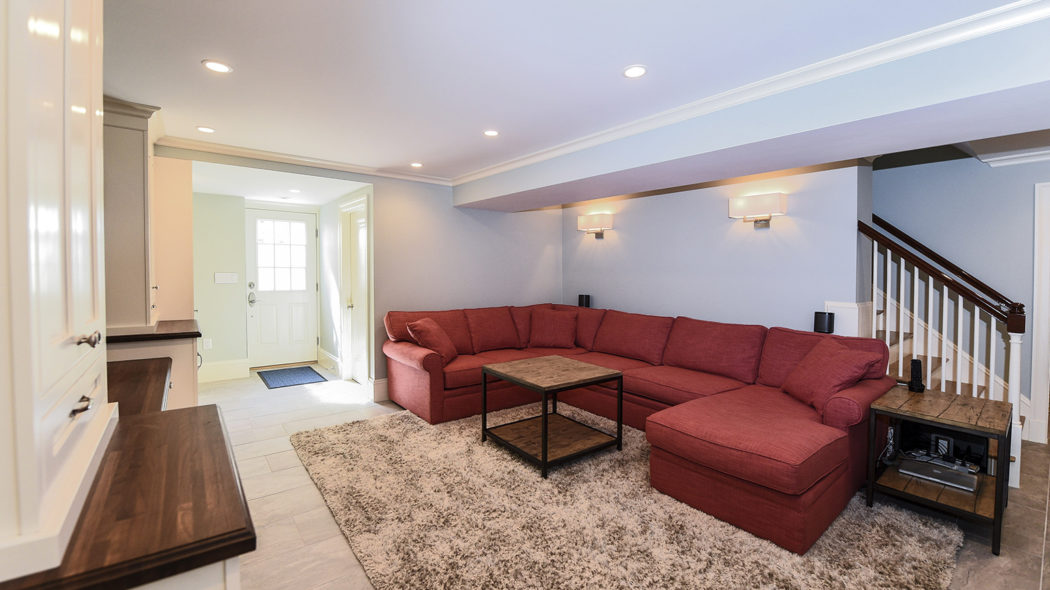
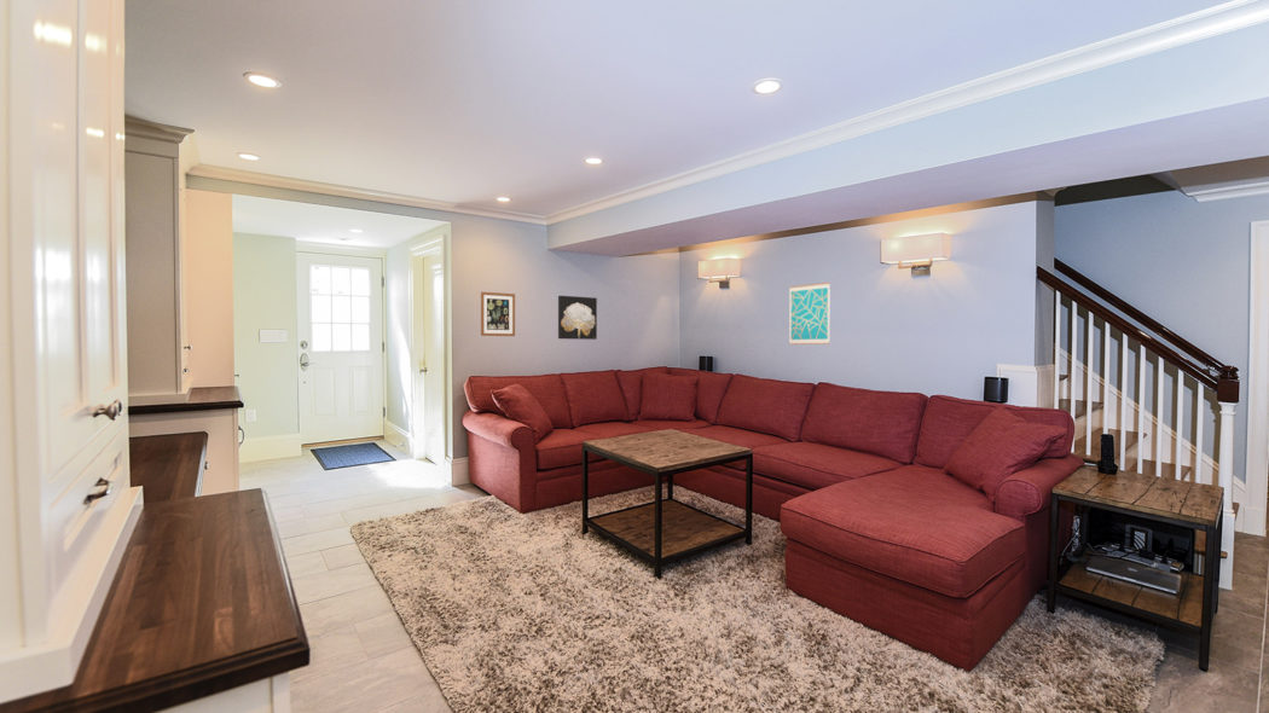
+ wall art (578, 318)
+ wall art (498, 314)
+ wall art (809, 314)
